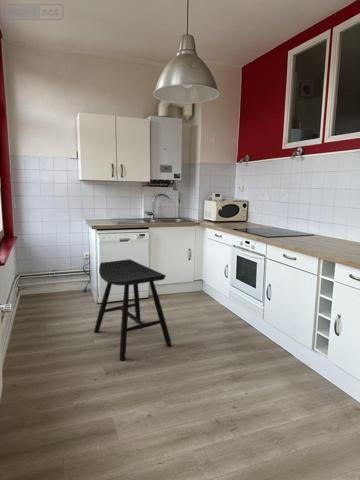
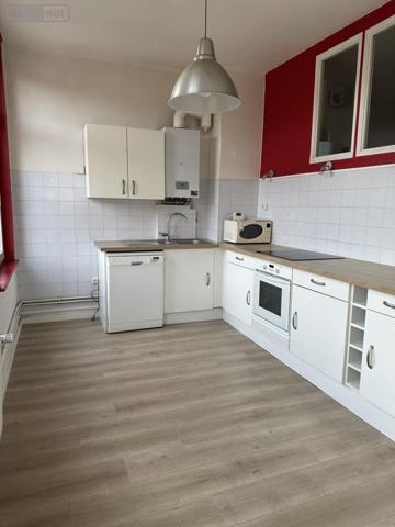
- stool (131, 304)
